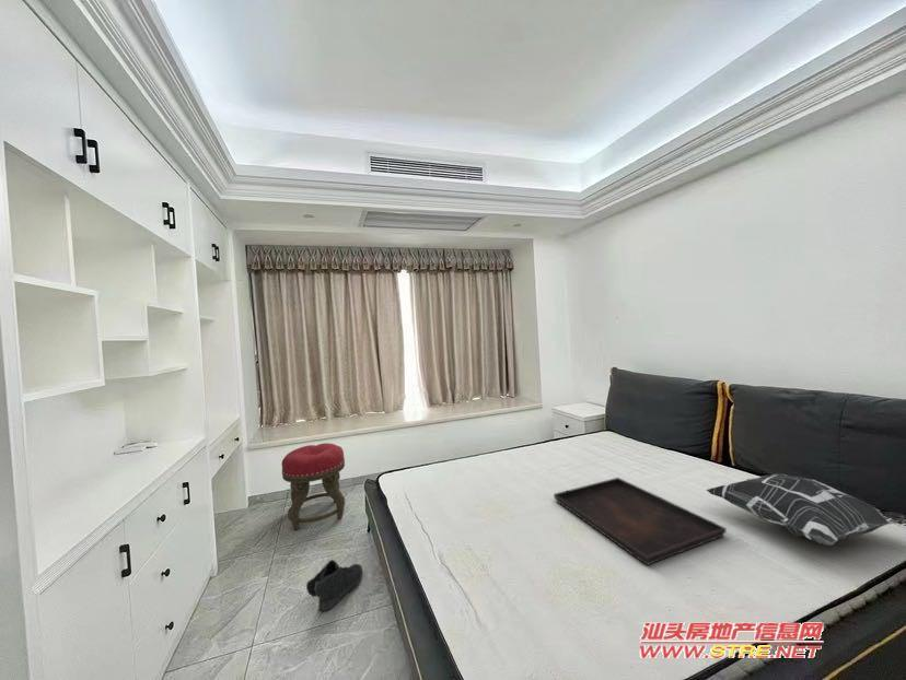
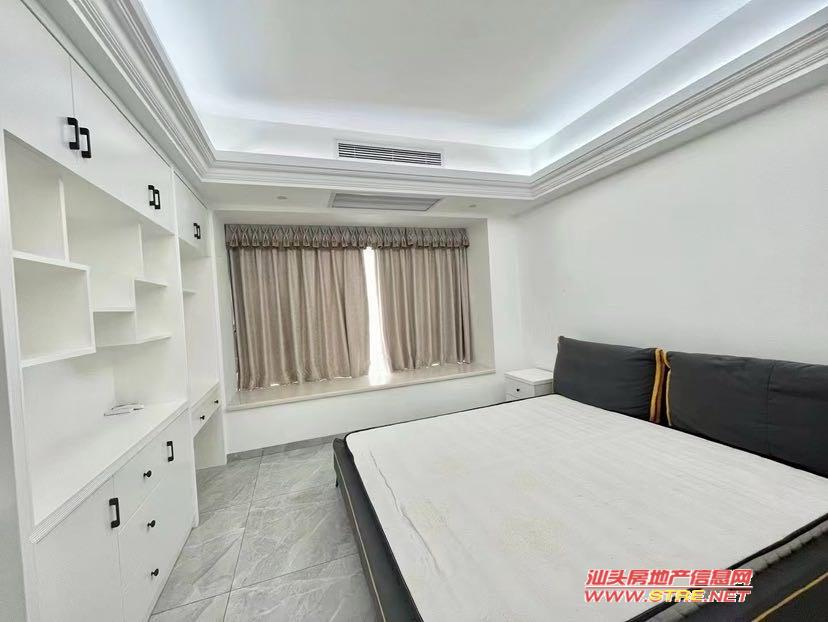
- sneaker (338, 576)
- stool (315, 480)
- decorative pillow (803, 504)
- serving tray (629, 513)
